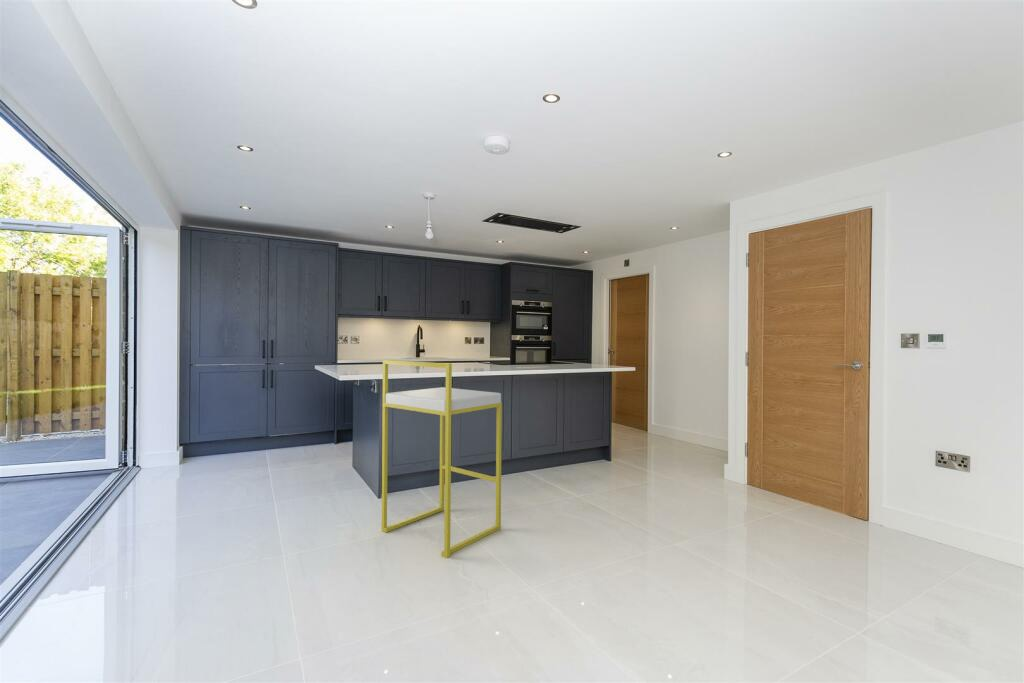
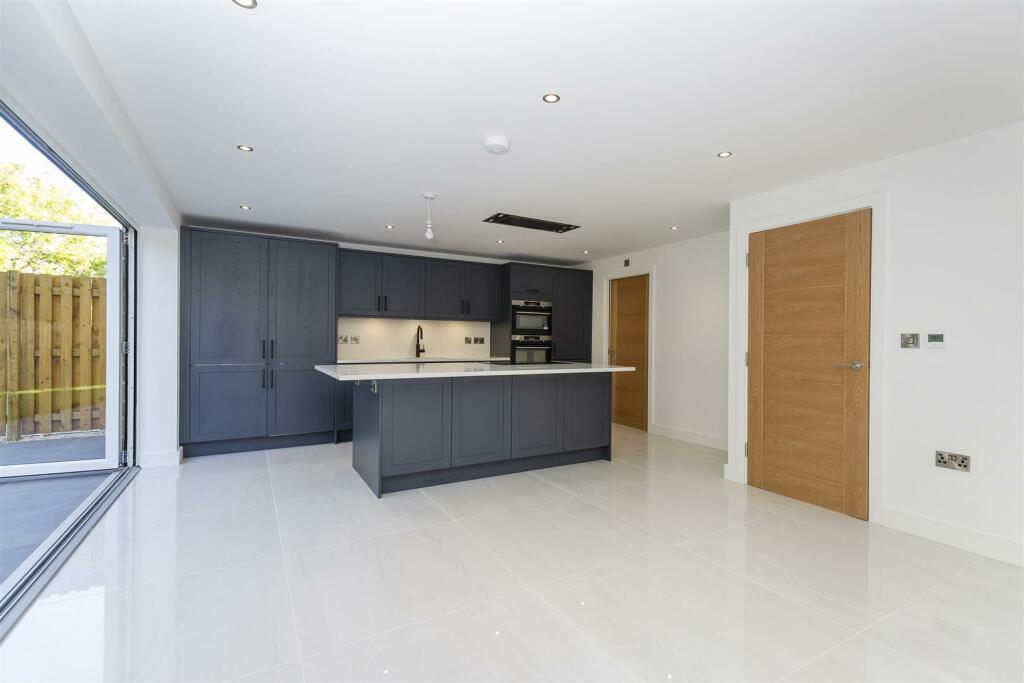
- bar stool (442, 445)
